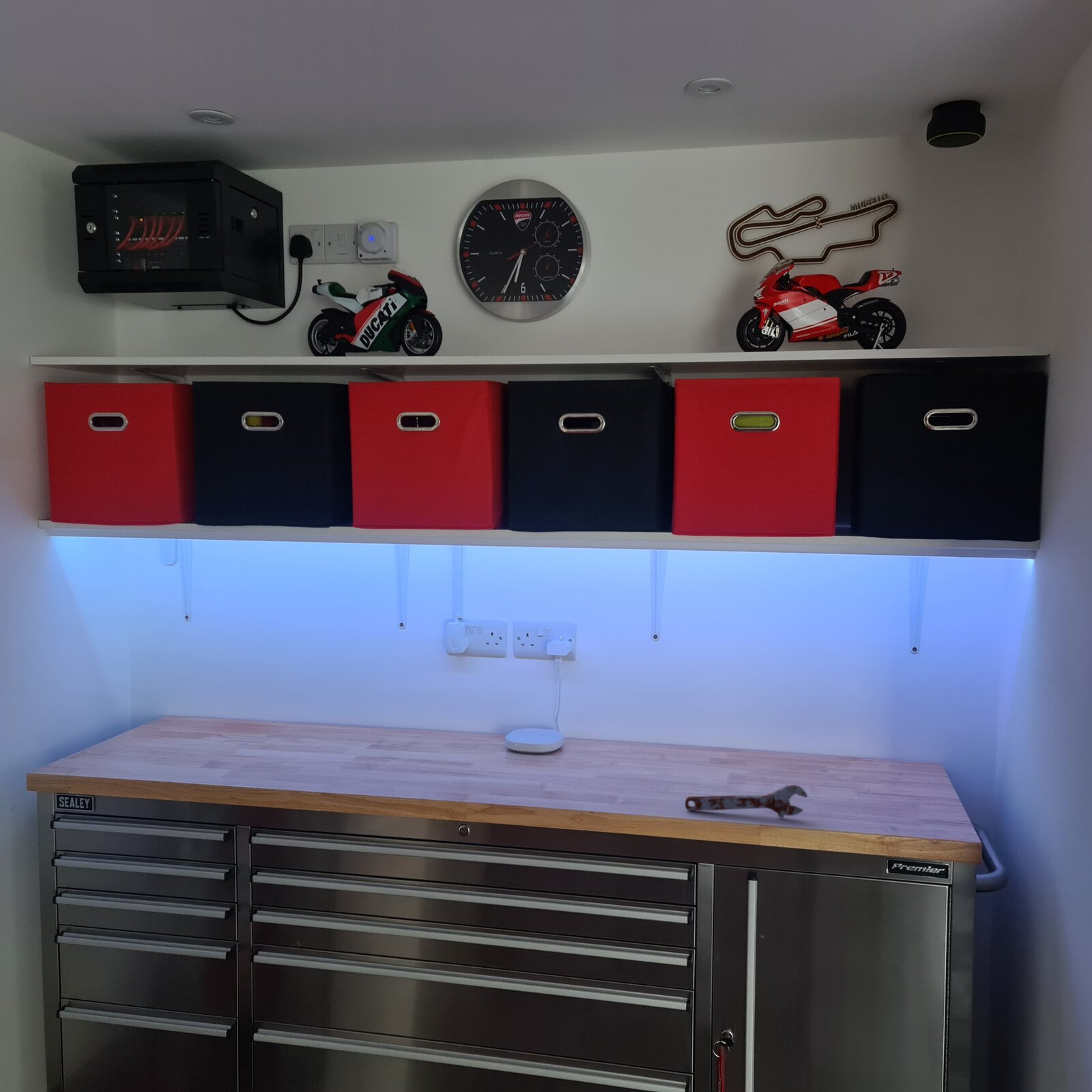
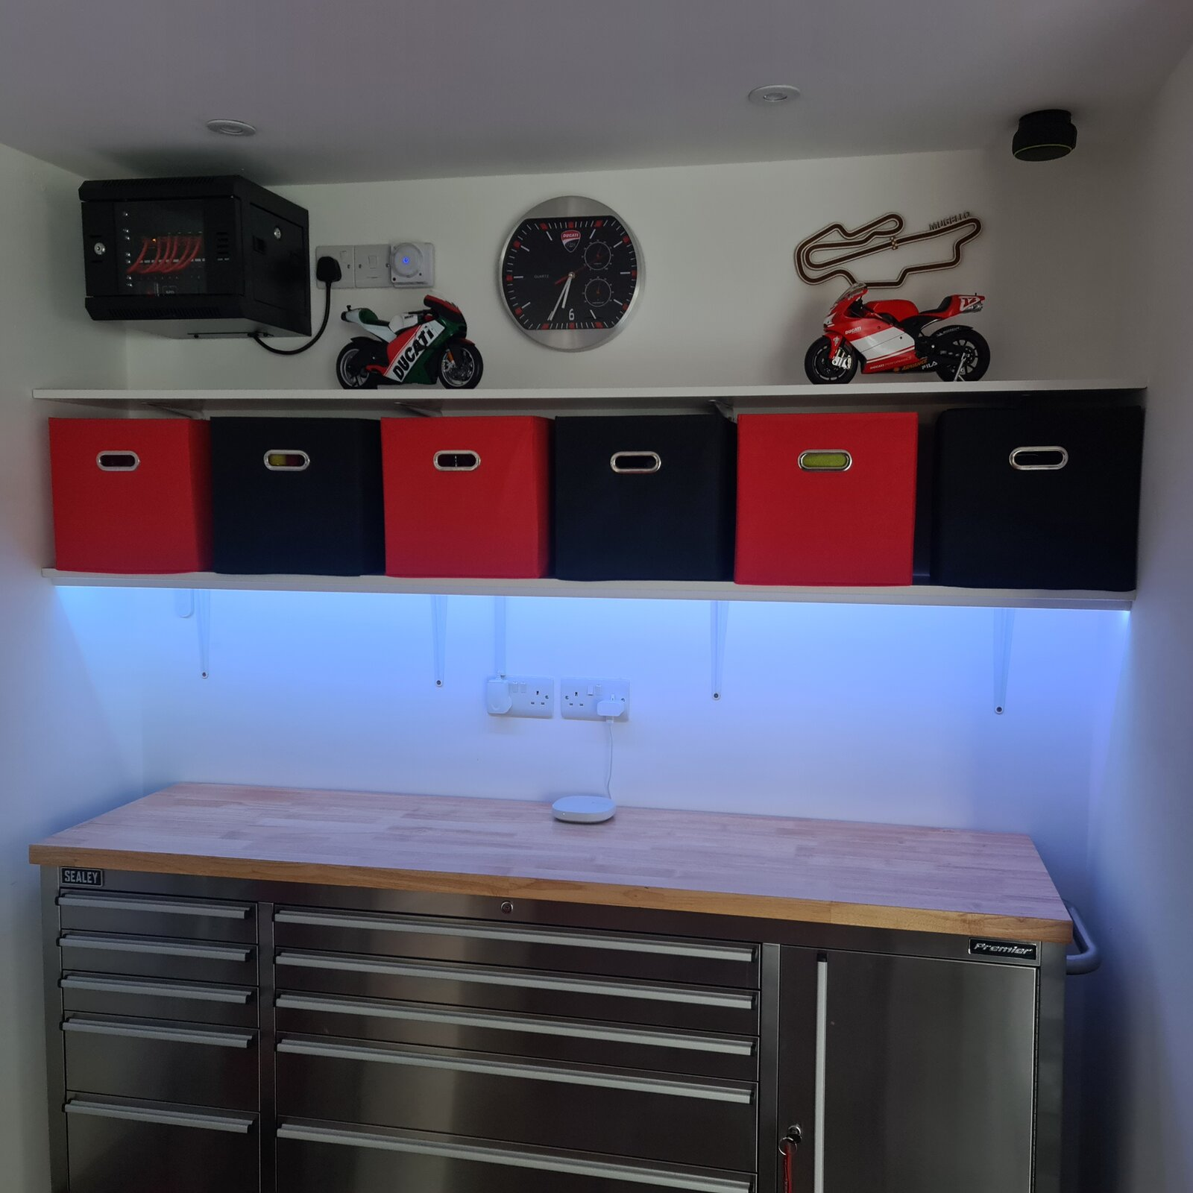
- adjustable wrench (745, 798)
